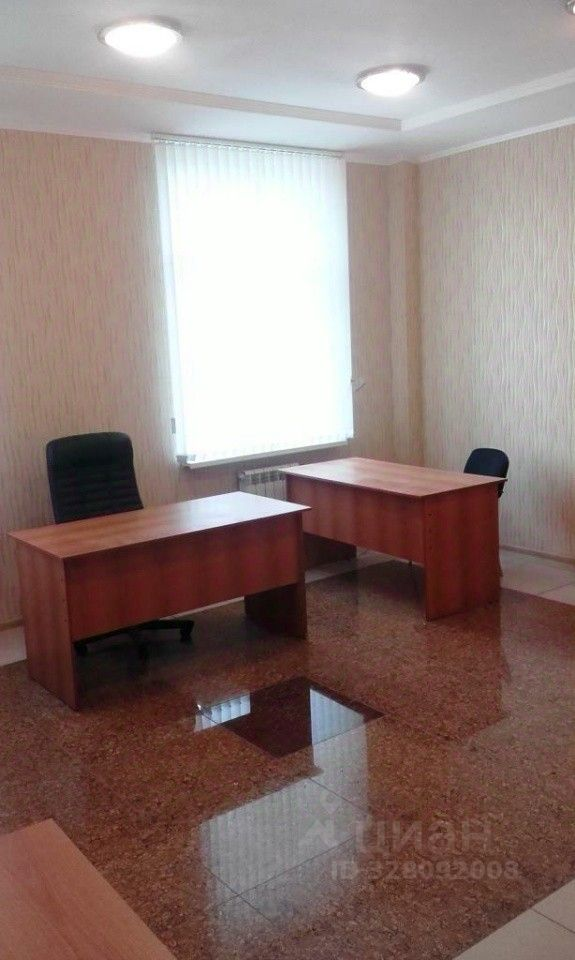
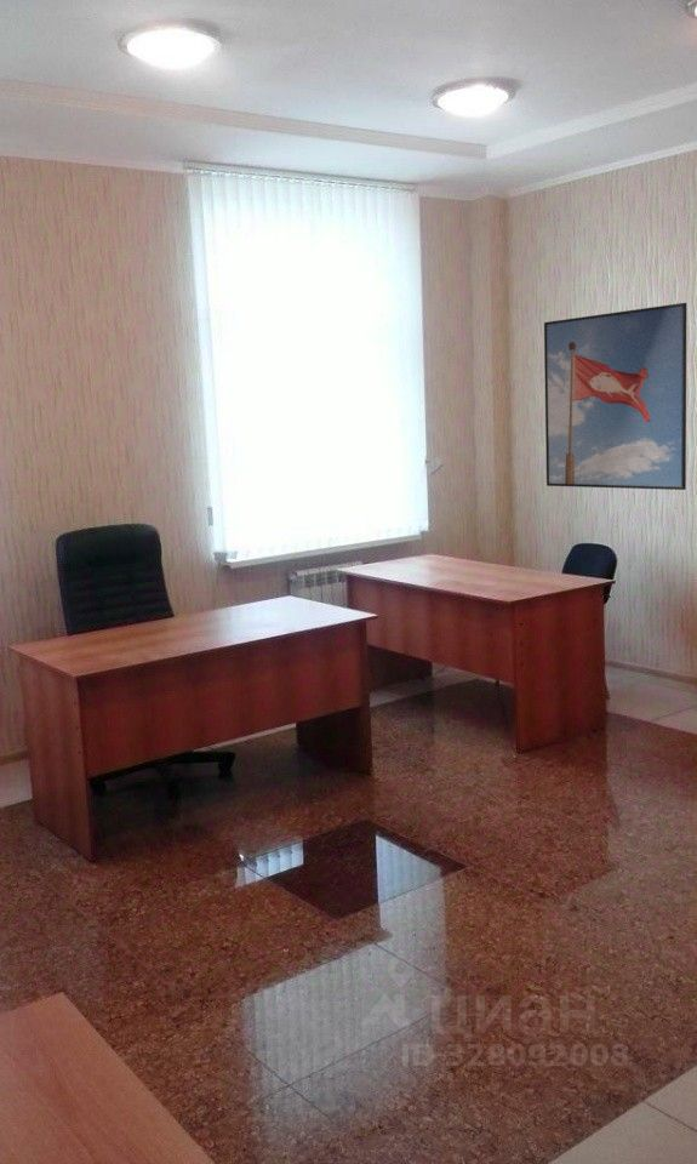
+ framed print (611, 401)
